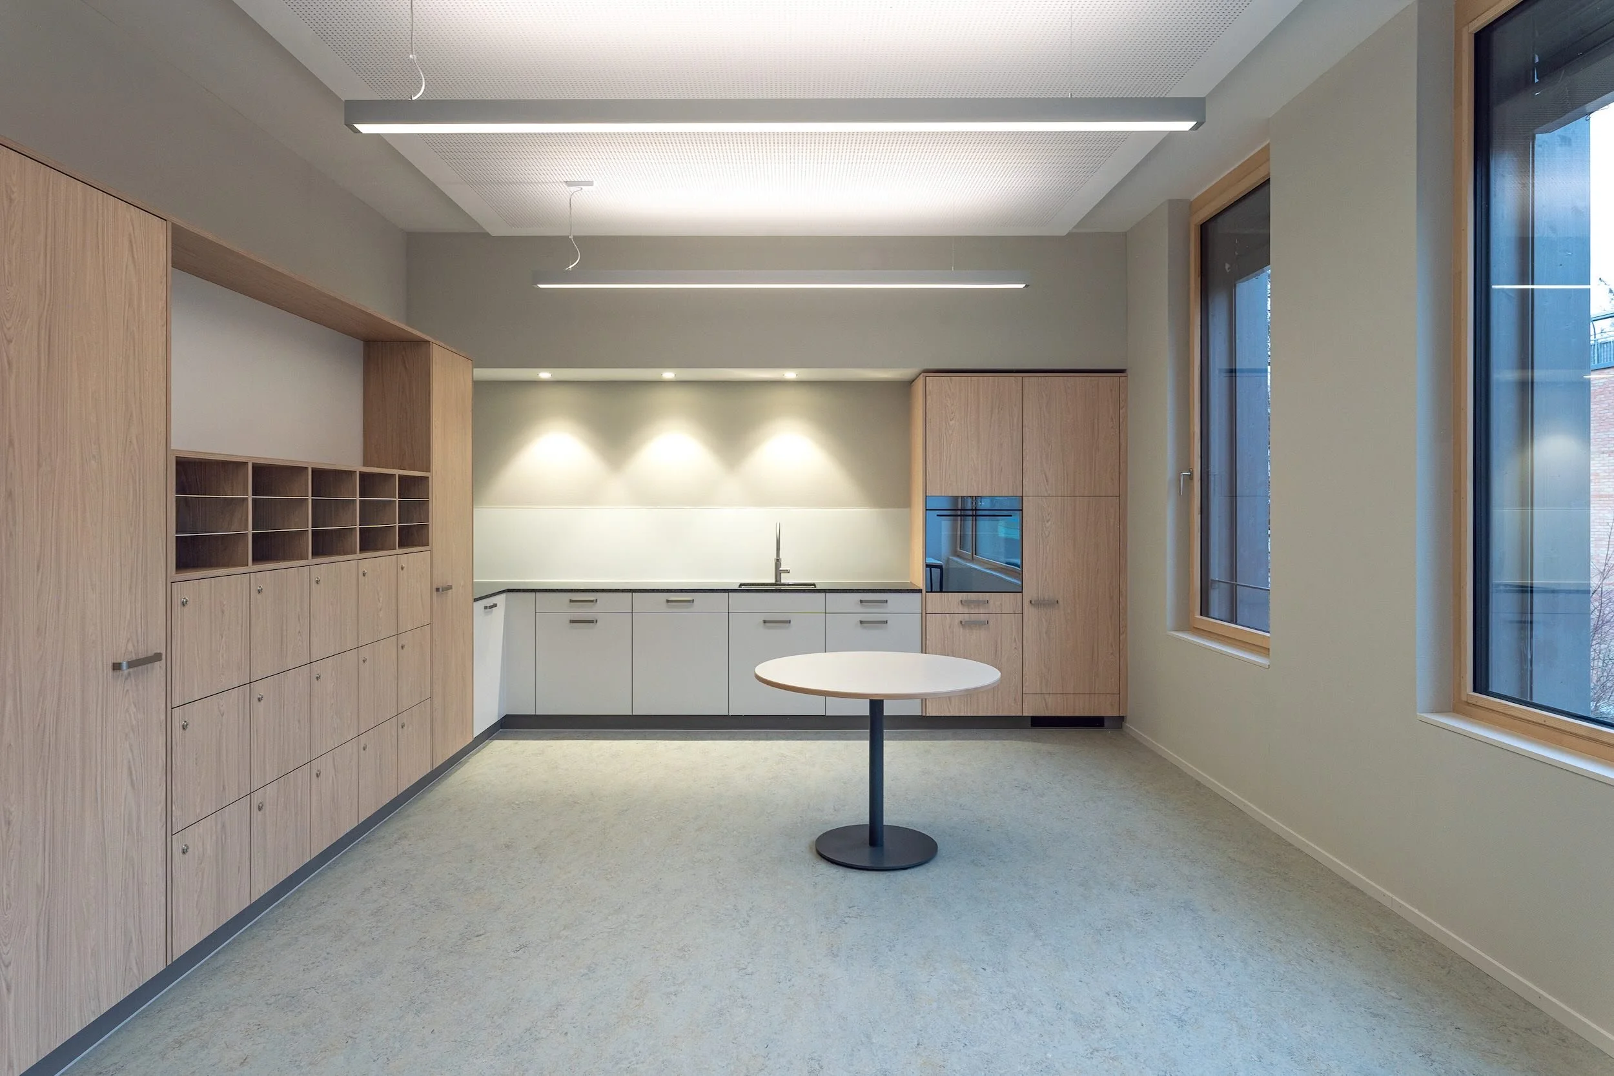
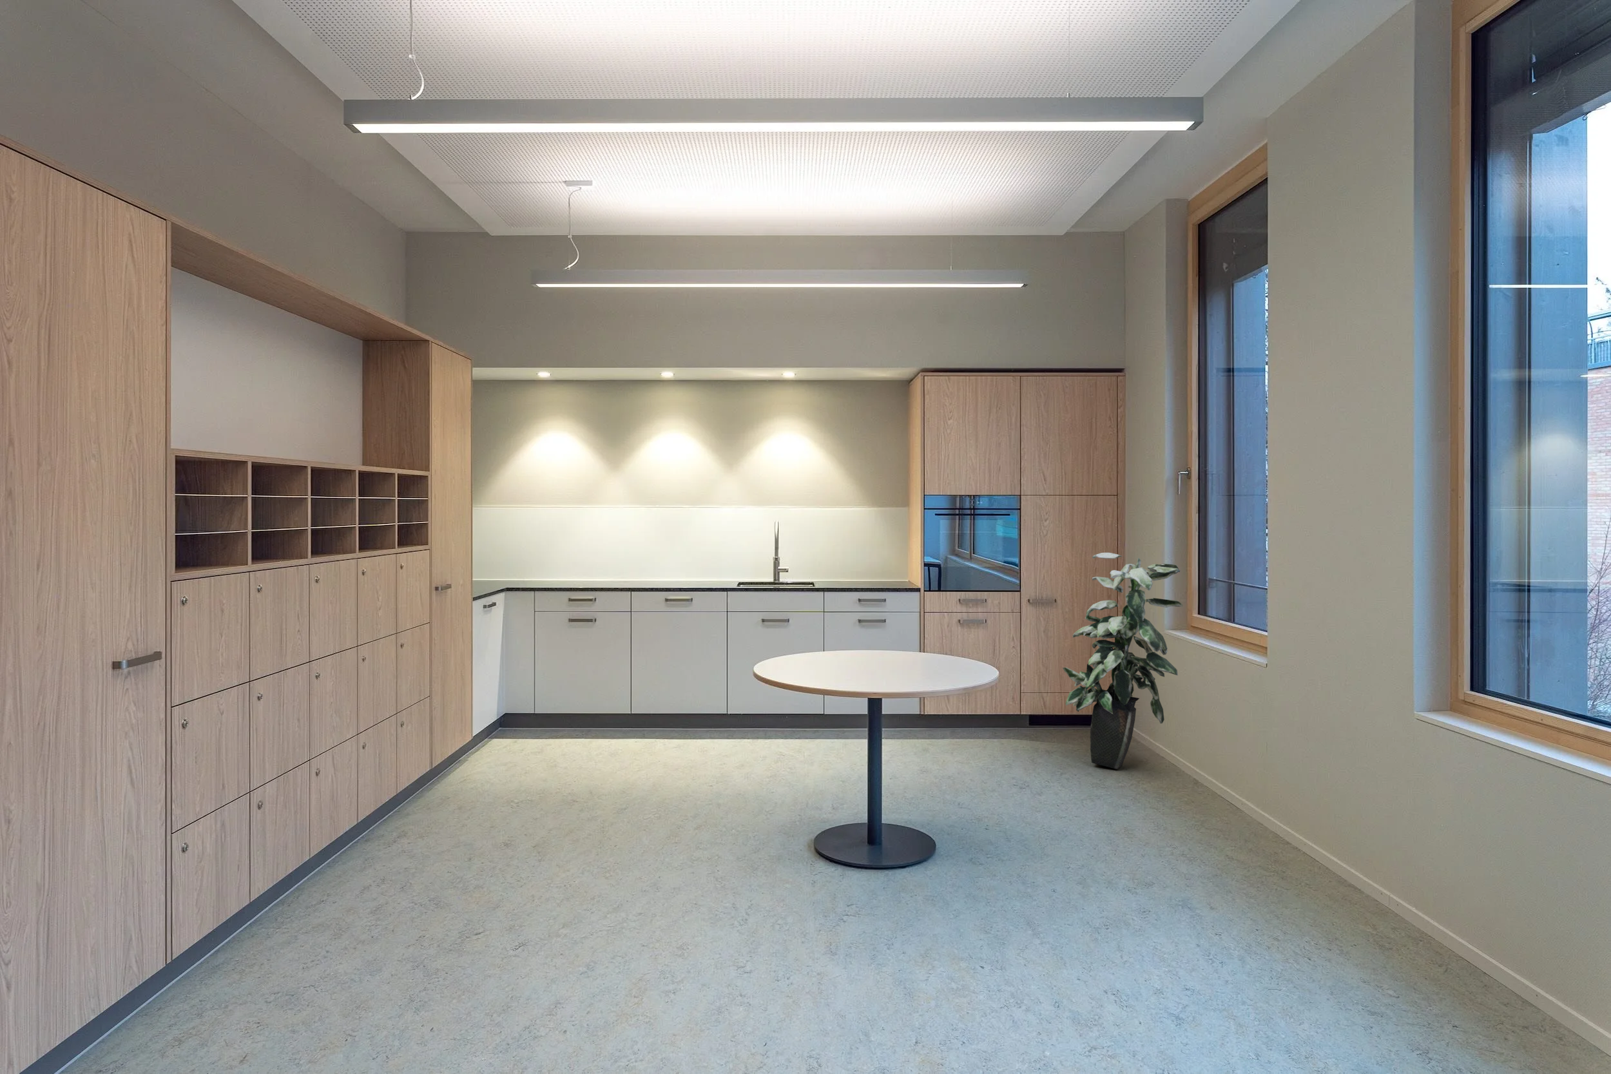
+ indoor plant (1120, 659)
